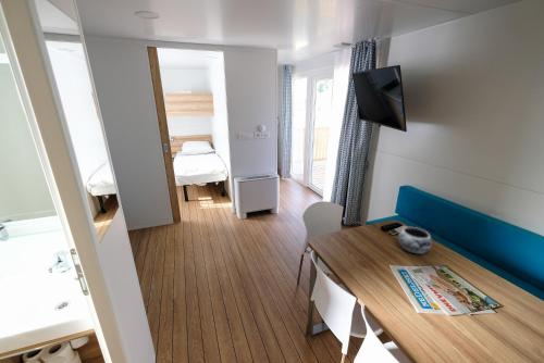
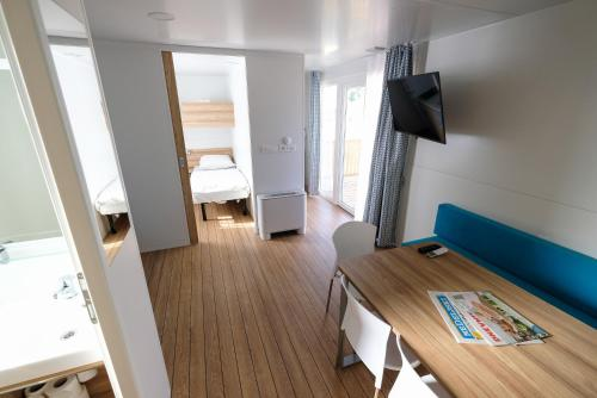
- decorative bowl (415, 240)
